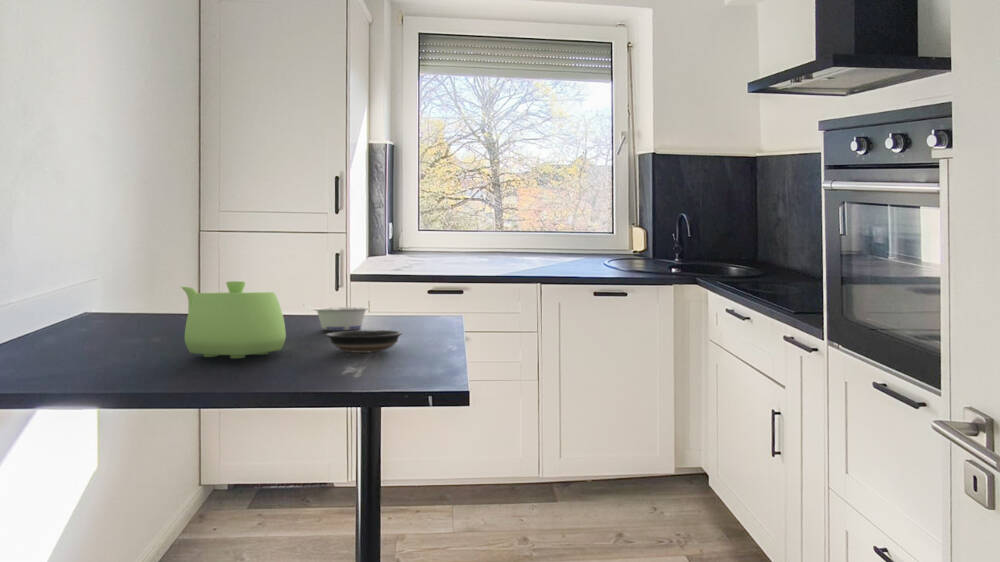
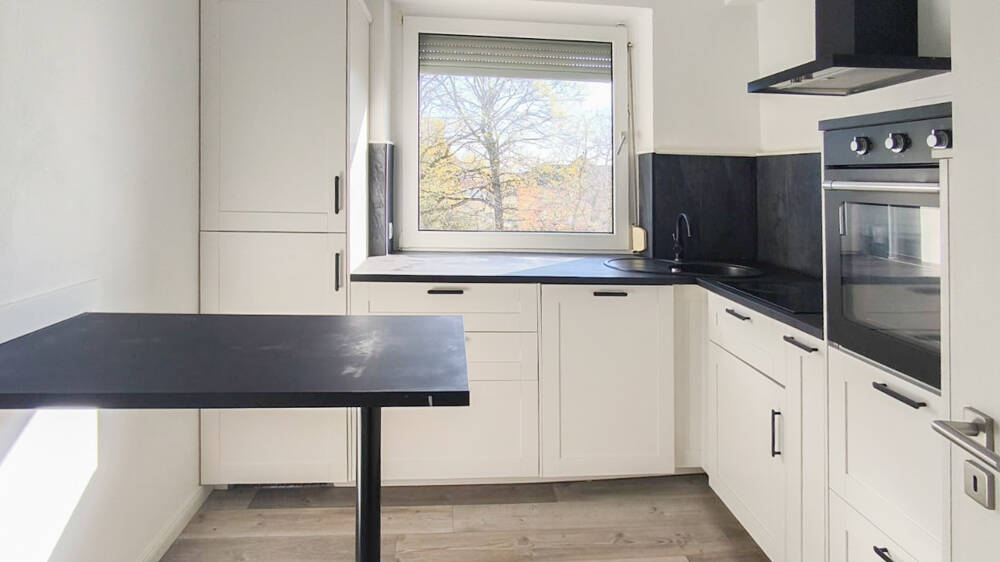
- teapot (224, 317)
- saucer (364, 342)
- legume (340, 316)
